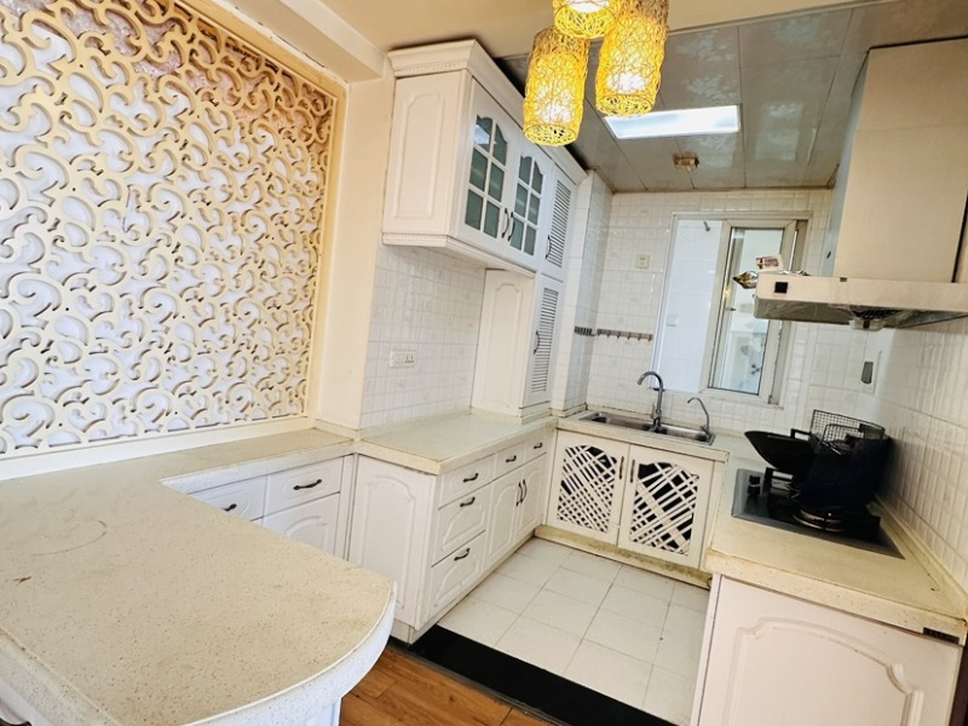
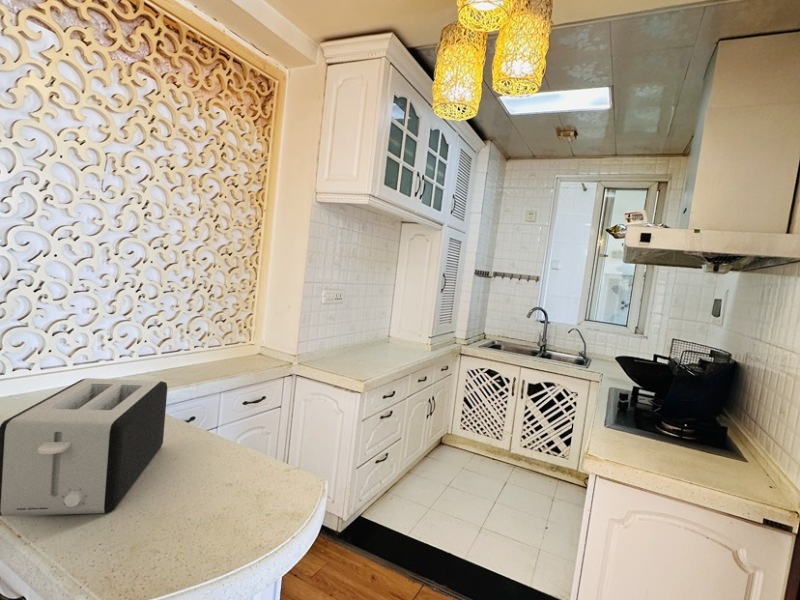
+ toaster (96, 436)
